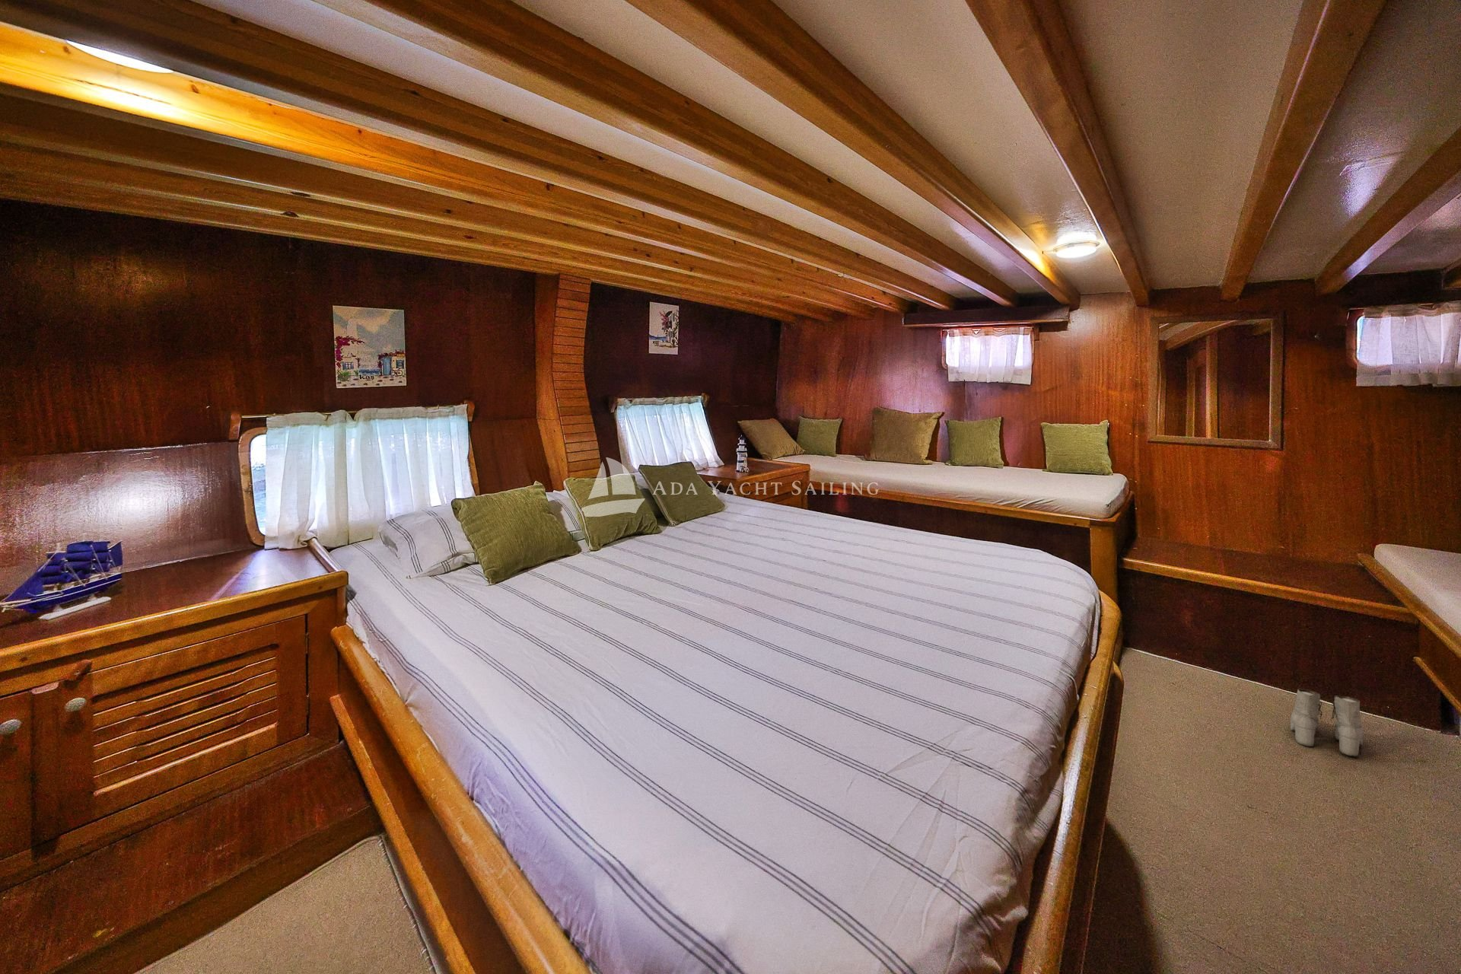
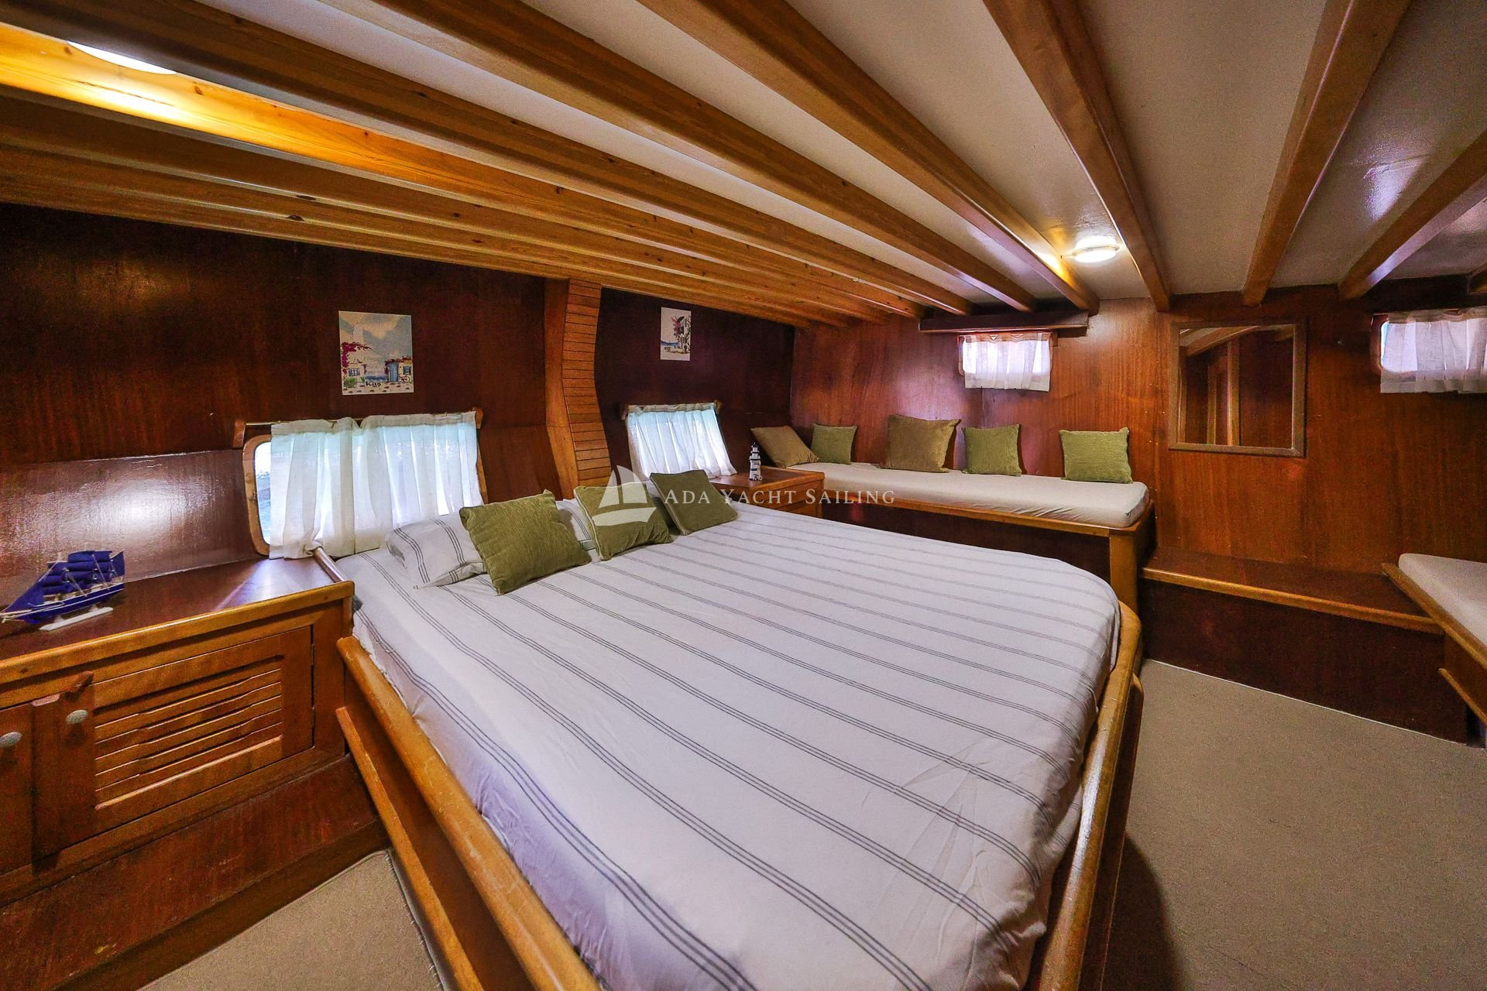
- boots (1321, 714)
